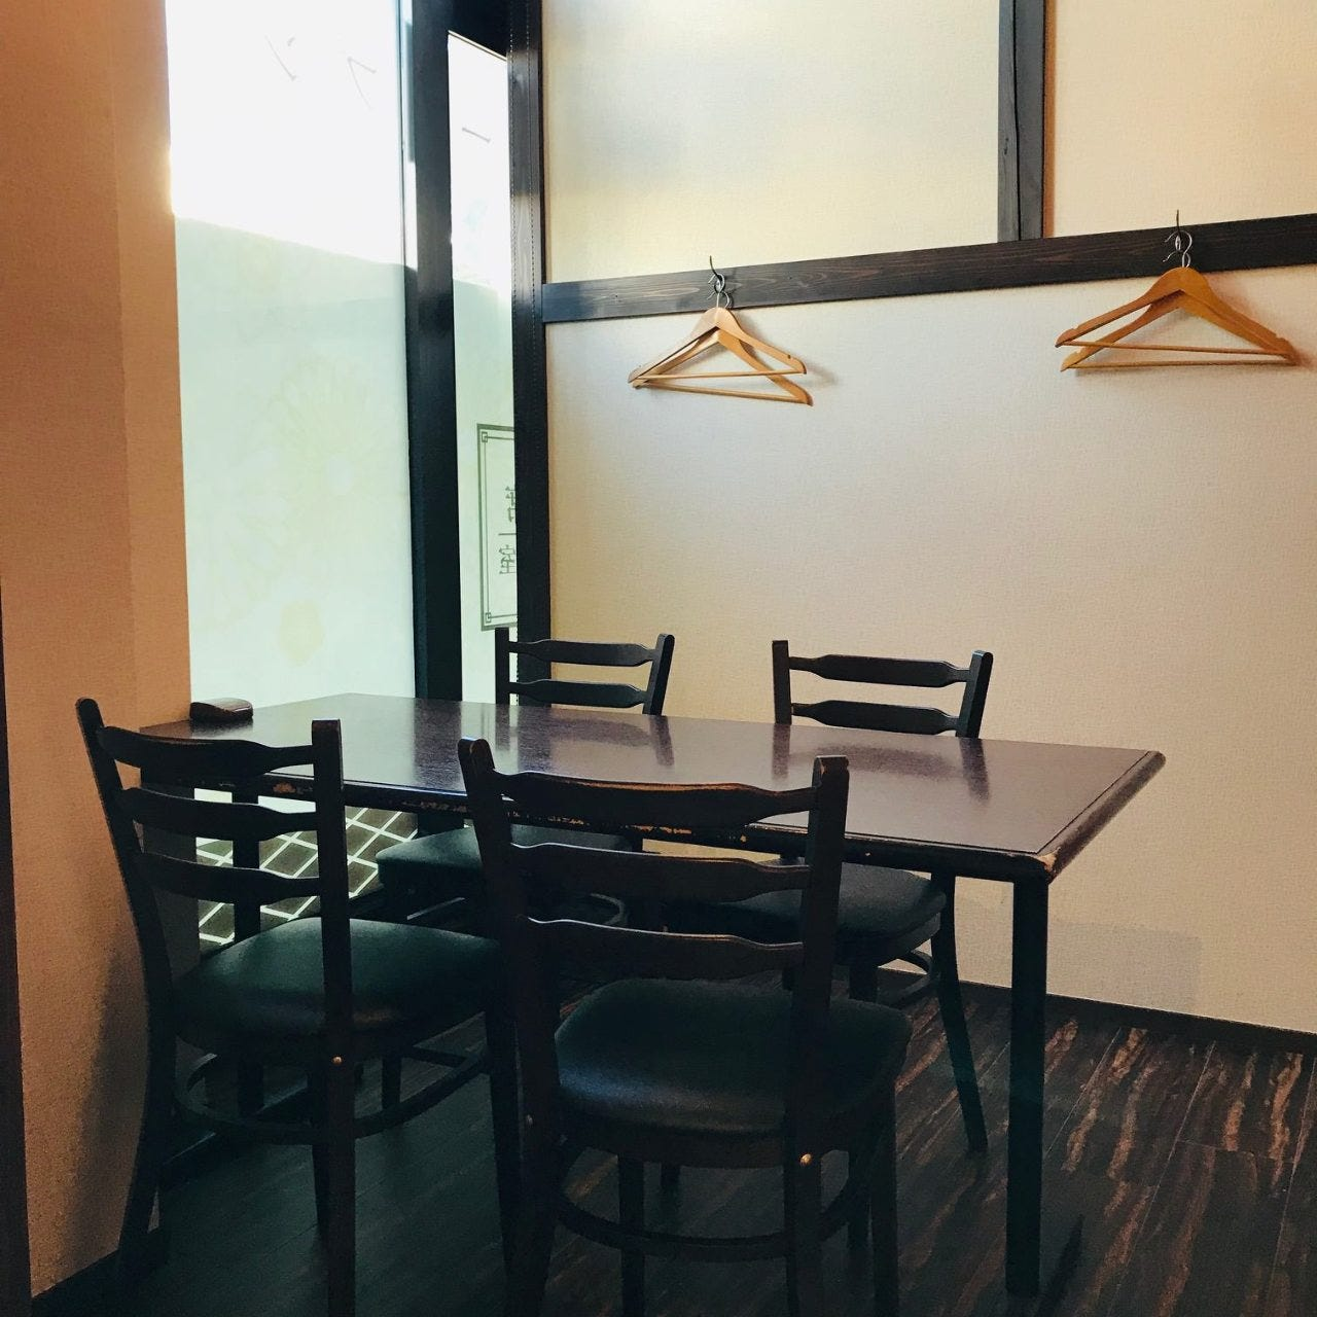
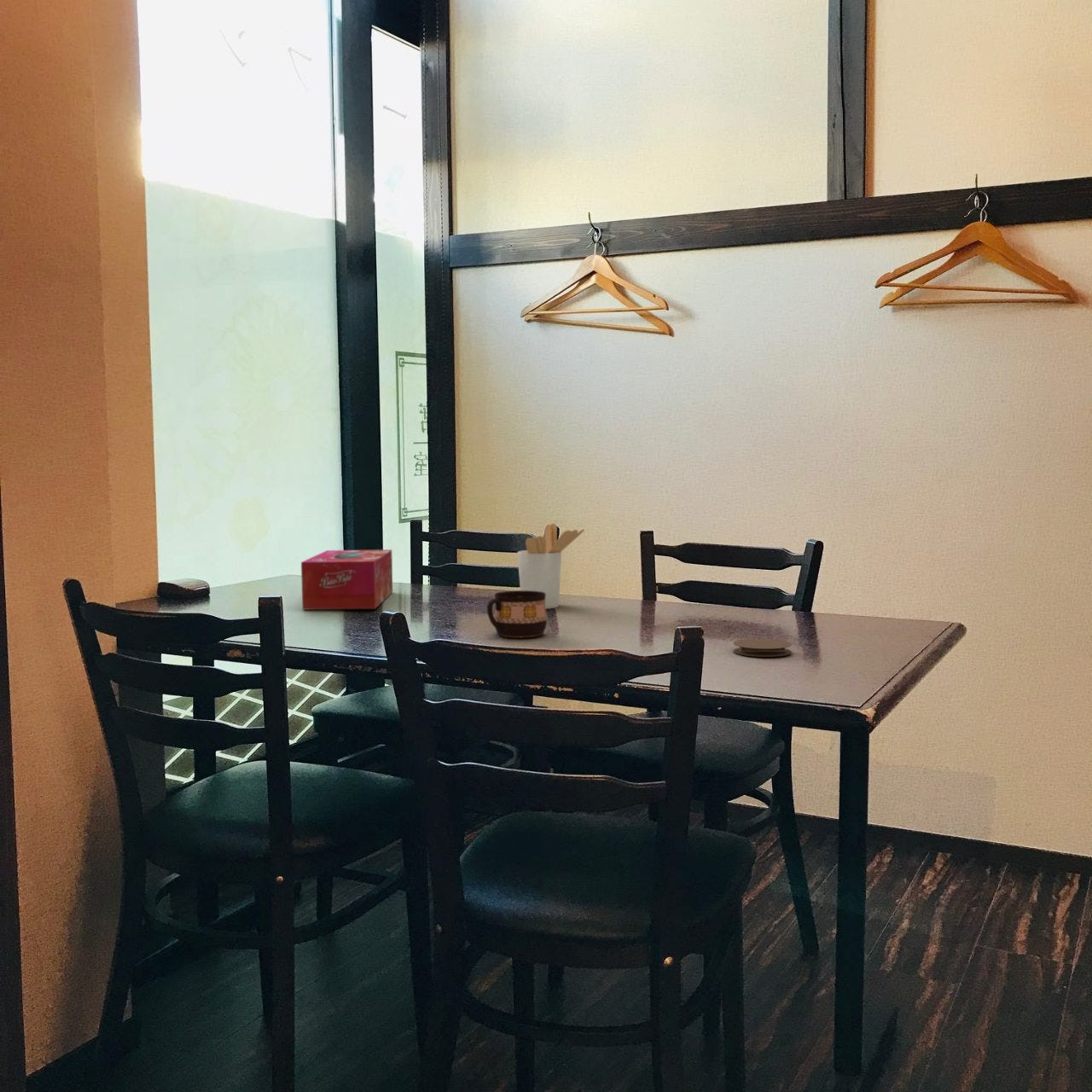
+ utensil holder (550, 566)
+ cup (517, 614)
+ tissue box (349, 578)
+ coaster (762, 648)
